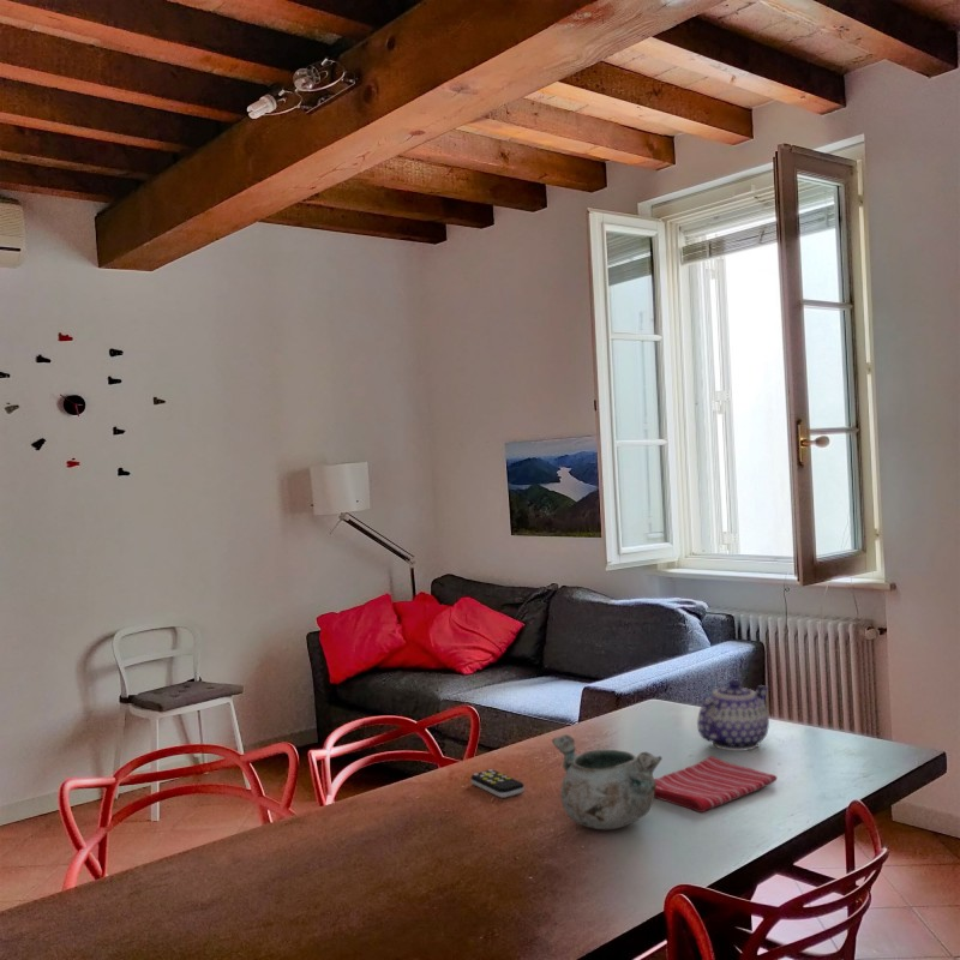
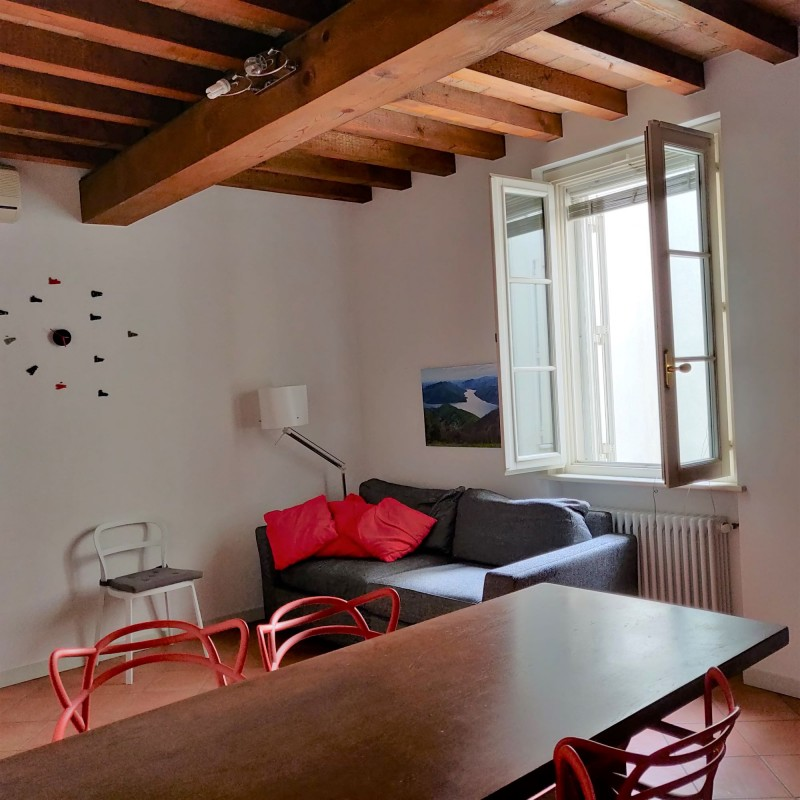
- teapot (734, 712)
- remote control (497, 782)
- decorative bowl (604, 781)
- dish towel (707, 782)
